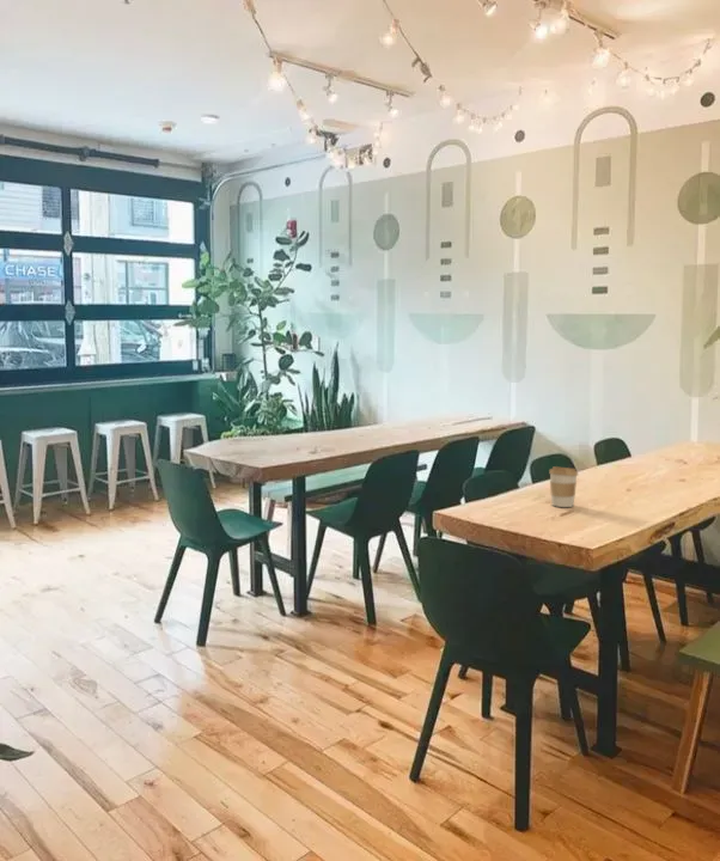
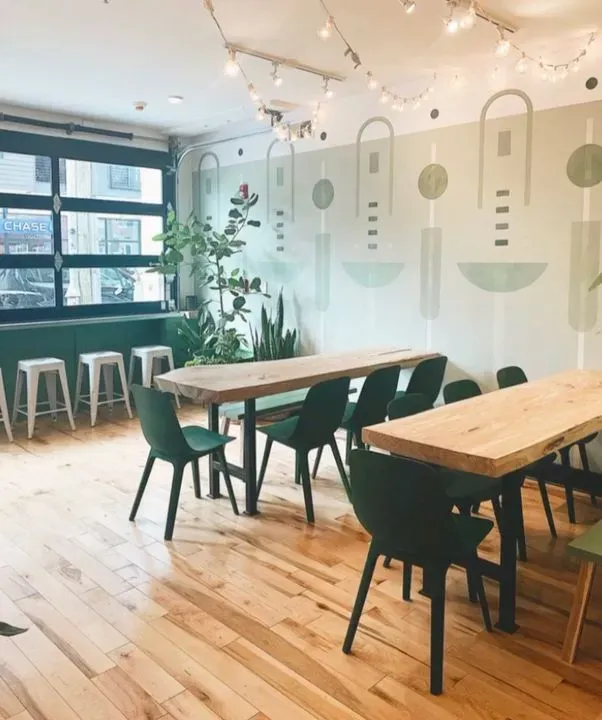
- coffee cup (562, 486)
